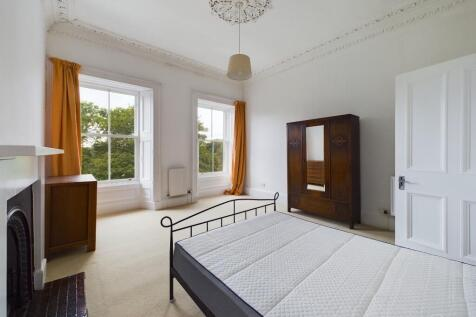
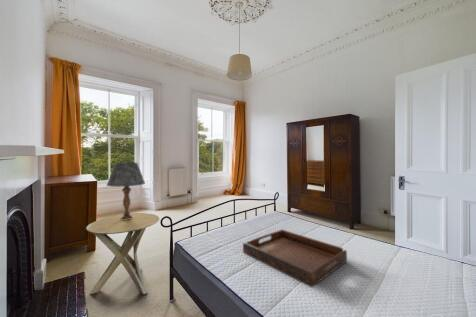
+ serving tray (293, 251)
+ table lamp (126, 190)
+ side table (125, 252)
